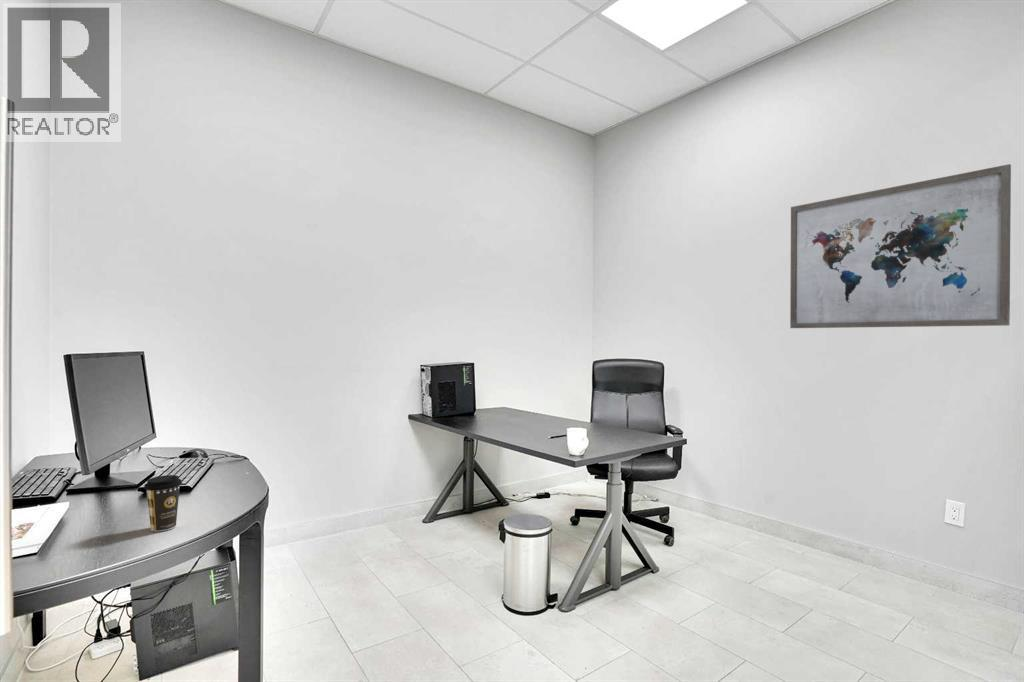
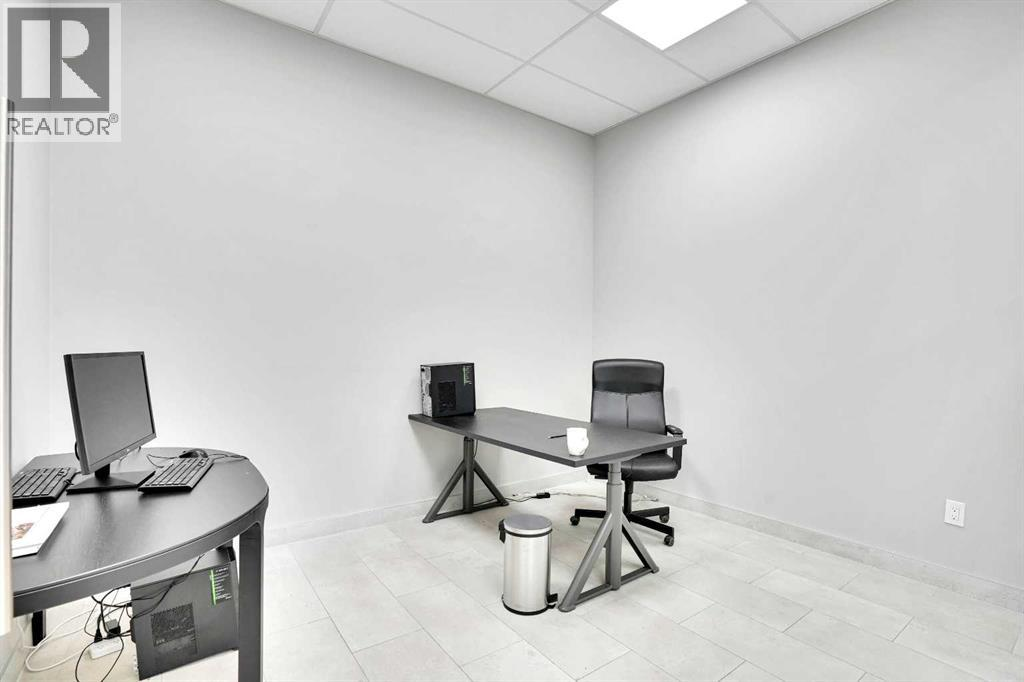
- wall art (885, 258)
- coffee cup (163, 503)
